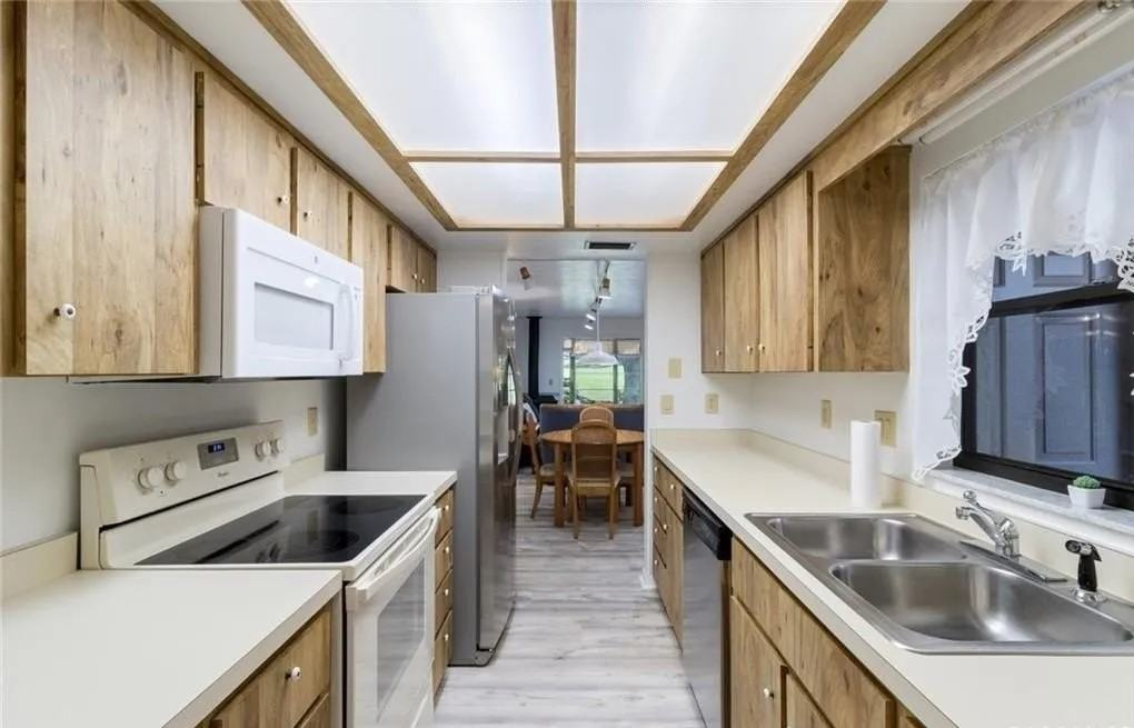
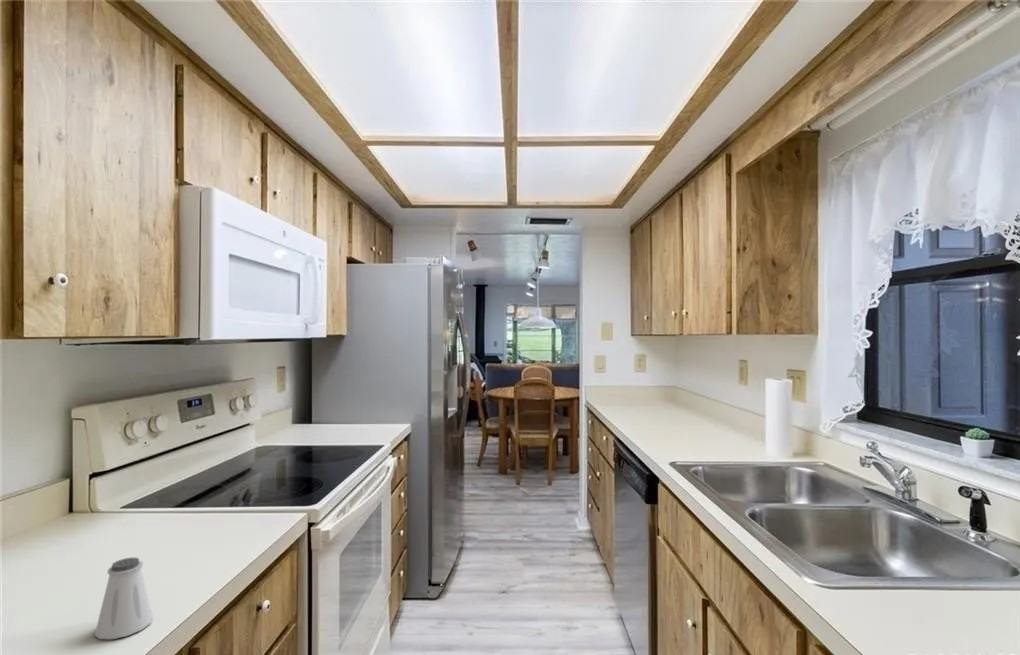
+ saltshaker (125, 593)
